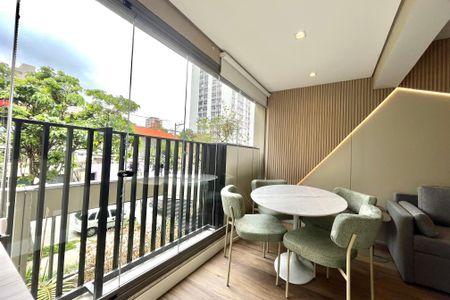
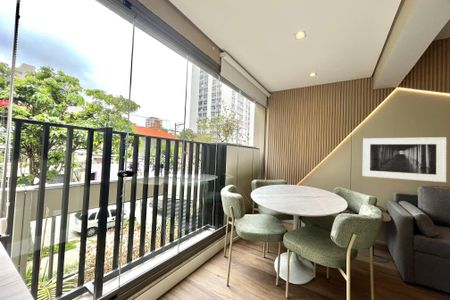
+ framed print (400, 158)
